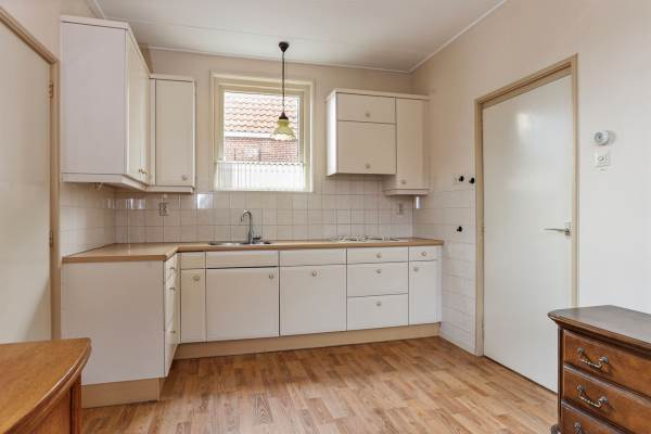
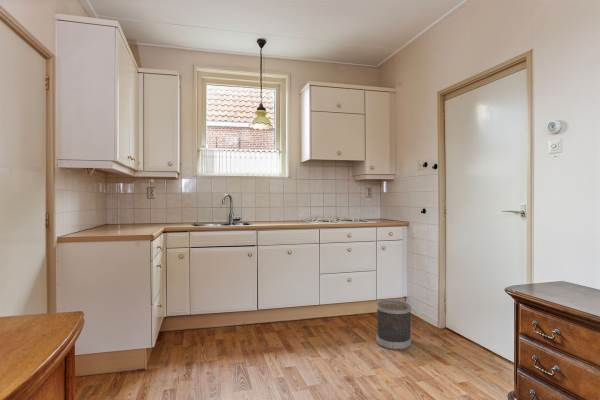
+ wastebasket (393, 323)
